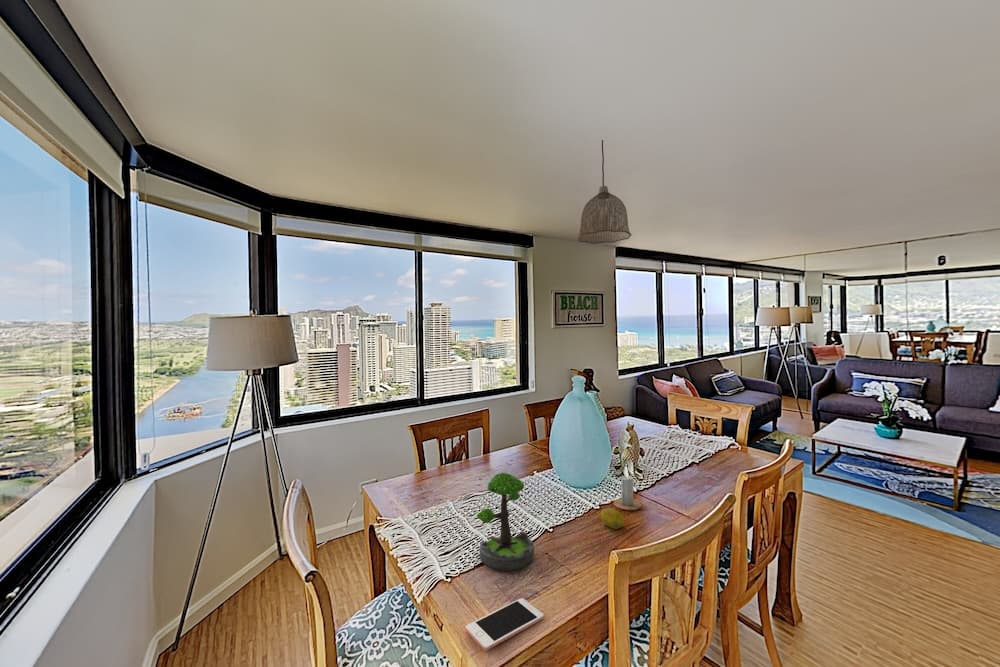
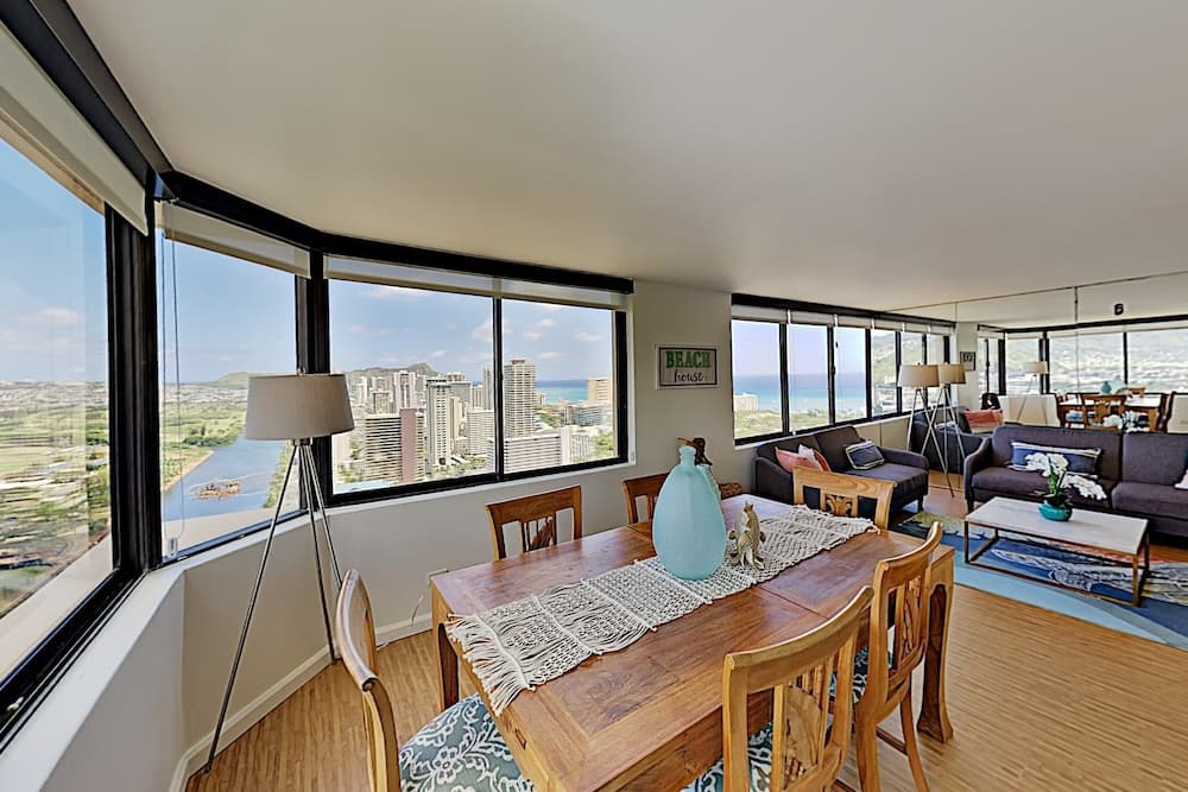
- cell phone (505, 622)
- fruit (613, 518)
- candle (627, 485)
- plant (504, 515)
- pendant lamp (603, 189)
